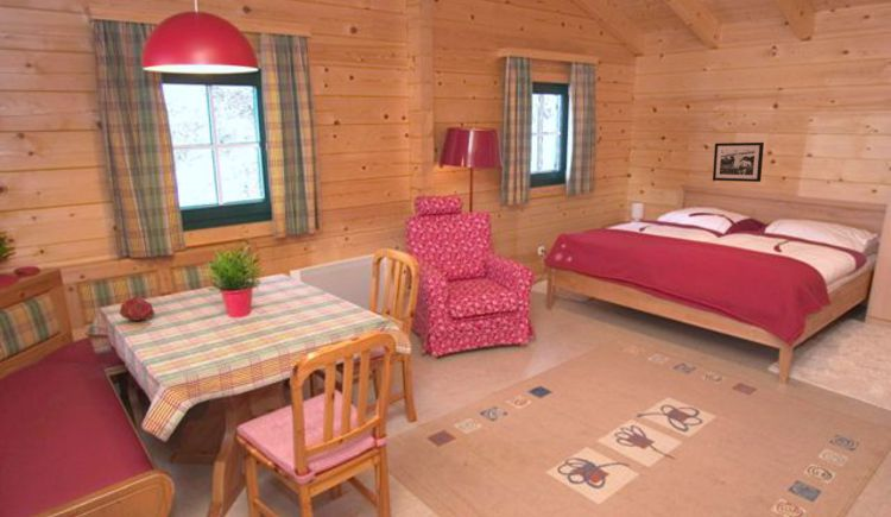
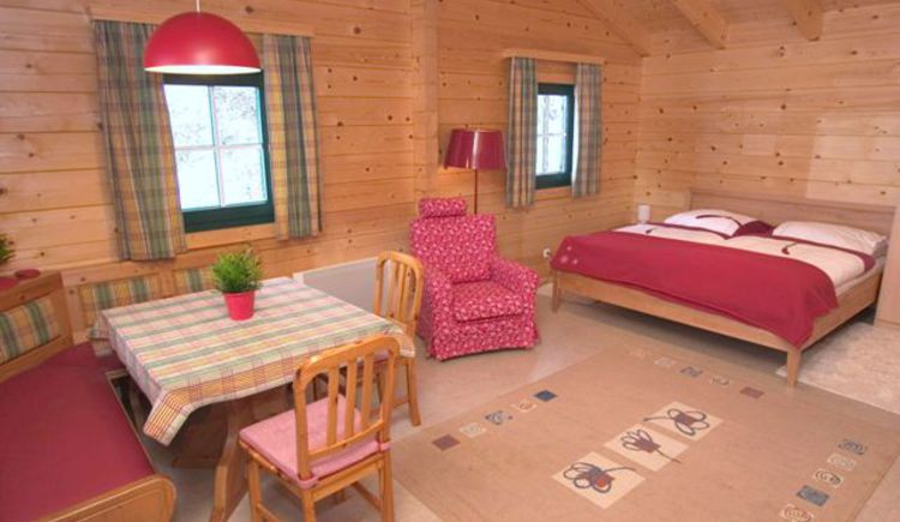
- picture frame (737, 162)
- fruit (137, 308)
